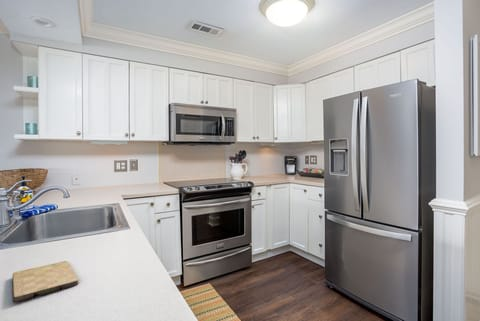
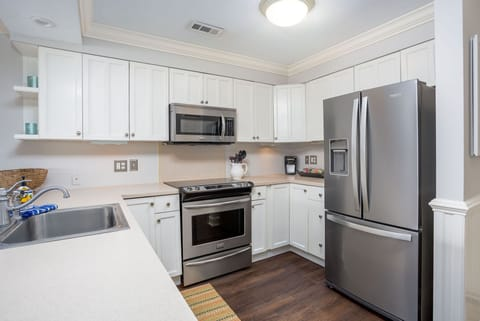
- cutting board (44, 278)
